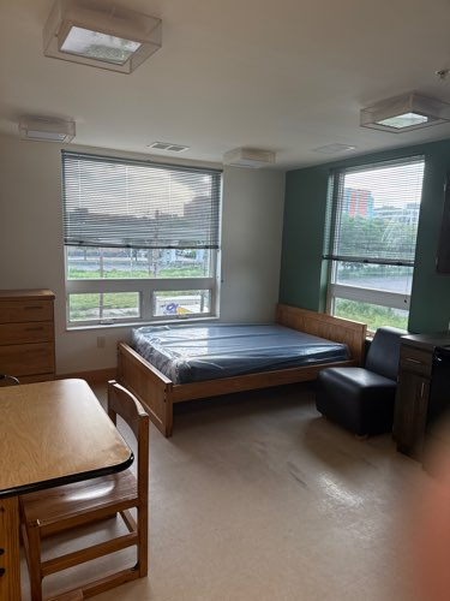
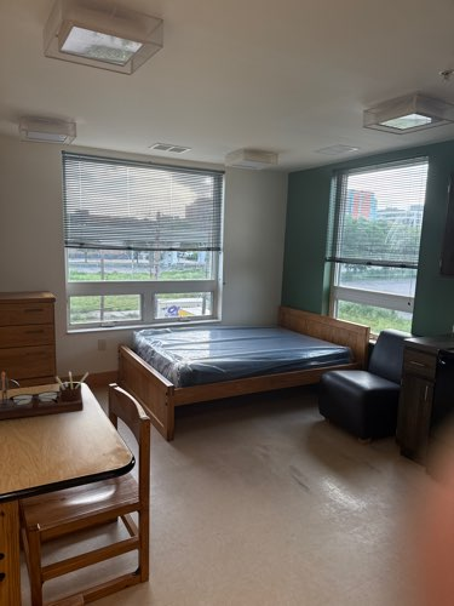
+ desk organizer (44, 391)
